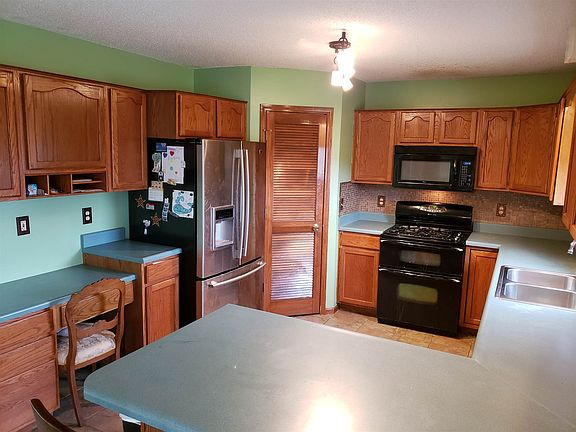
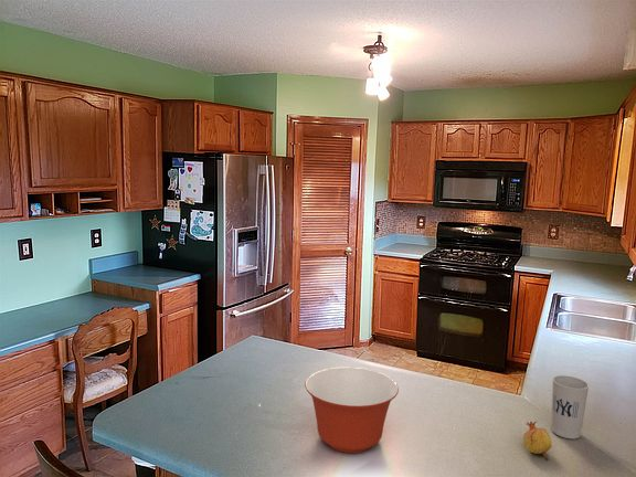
+ fruit (537, 437)
+ cup (568, 406)
+ mixing bowl (350, 412)
